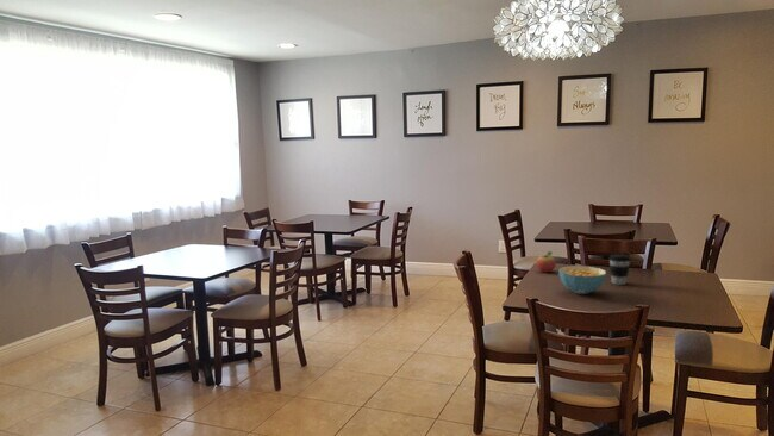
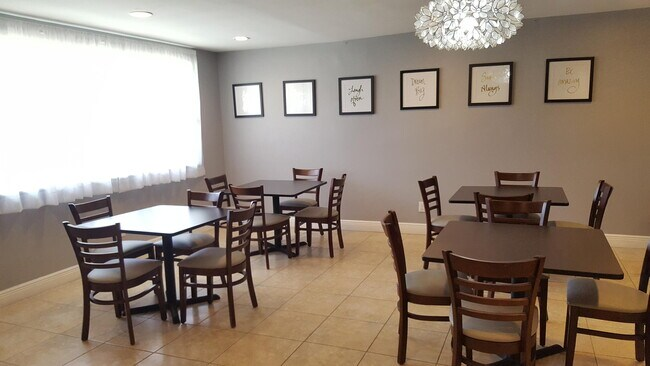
- coffee cup (618, 269)
- fruit (545, 261)
- cereal bowl (581, 281)
